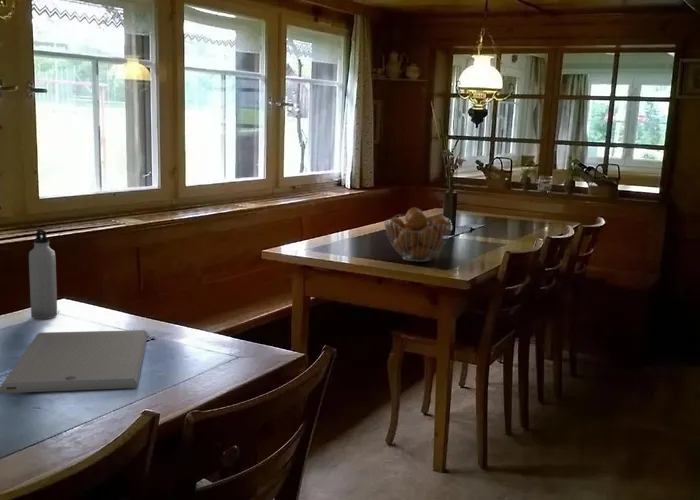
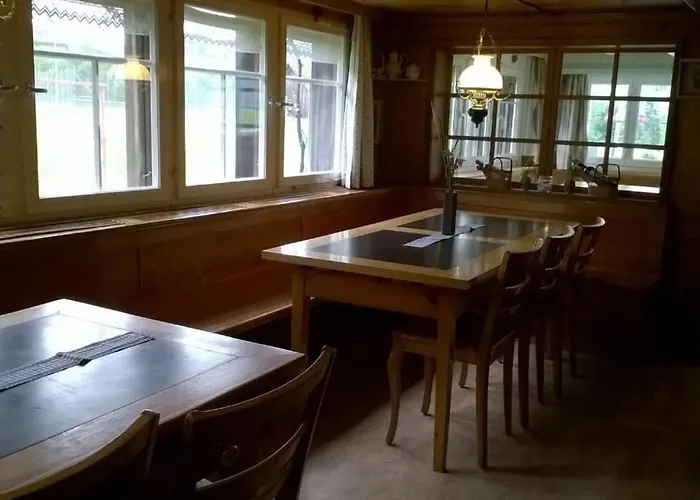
- fruit basket (417, 234)
- water bottle (42, 273)
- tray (82, 357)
